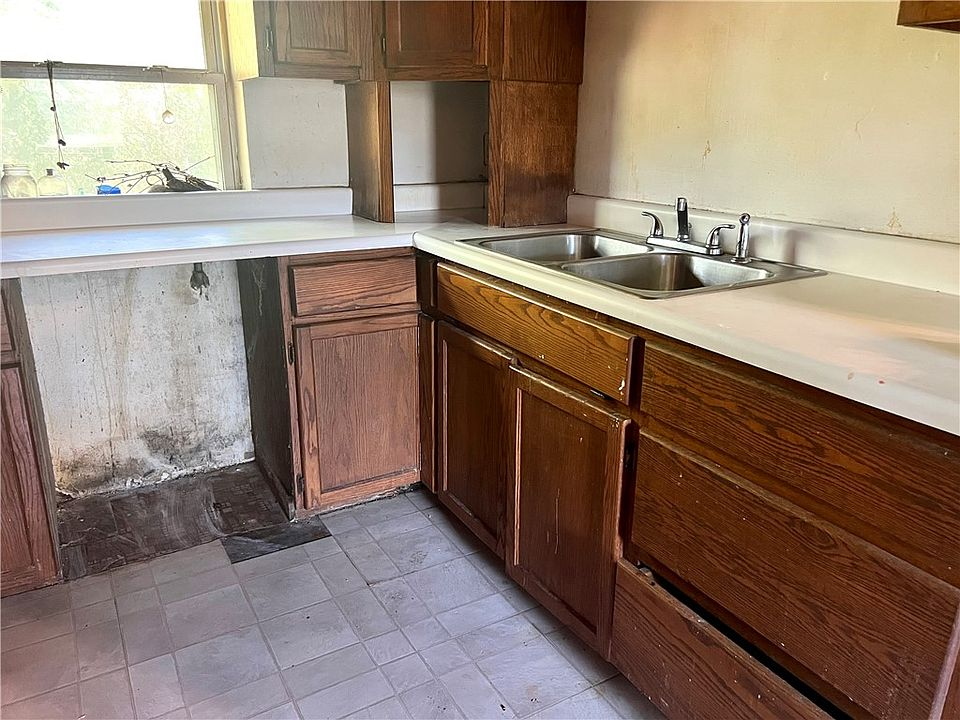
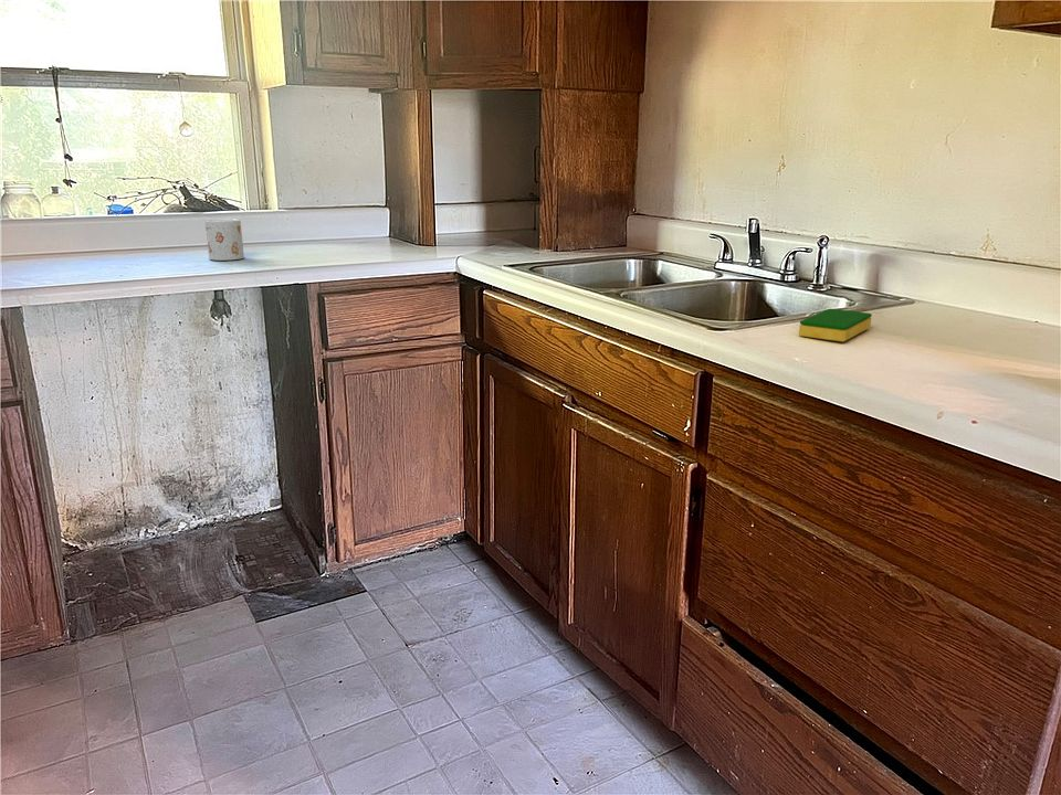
+ dish sponge (836, 324)
+ mug (220, 239)
